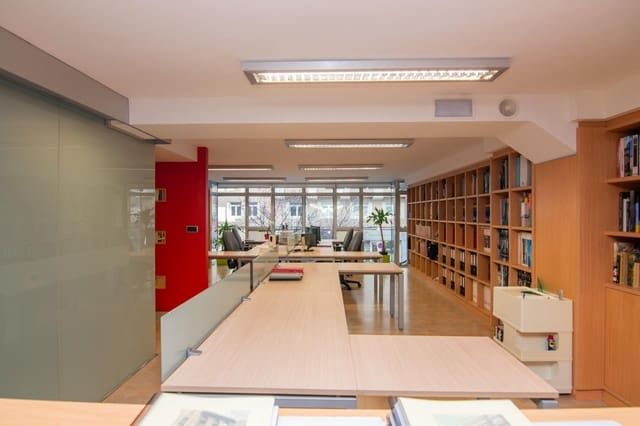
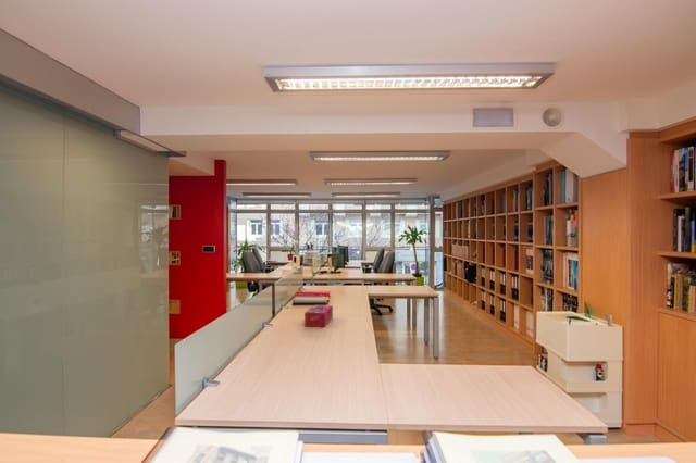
+ tissue box (319, 315)
